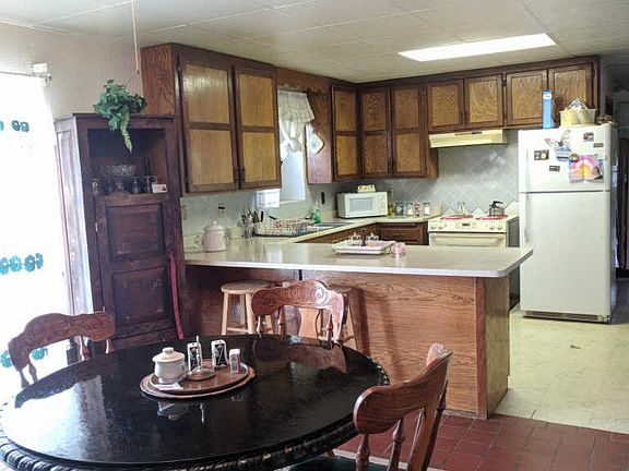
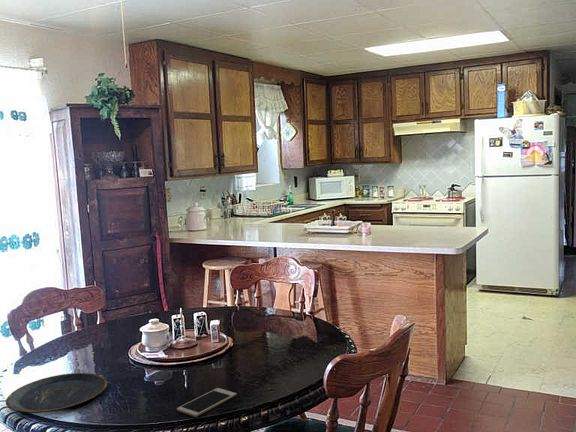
+ plate (58, 392)
+ cell phone (207, 401)
